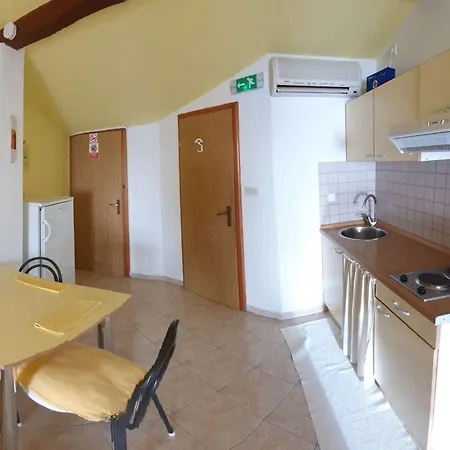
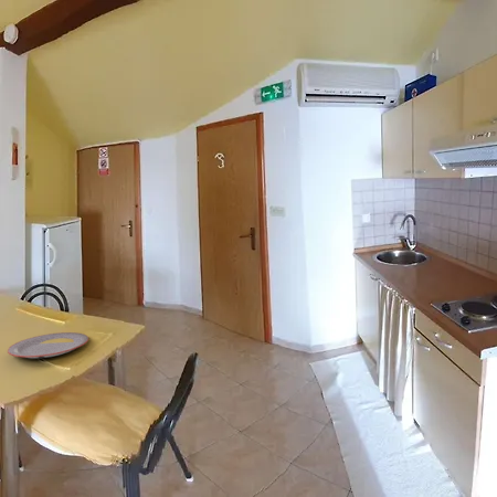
+ plate (50, 346)
